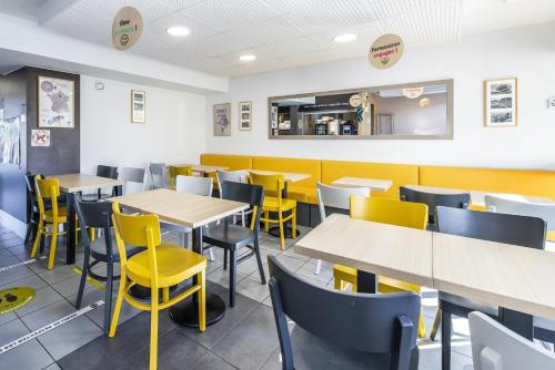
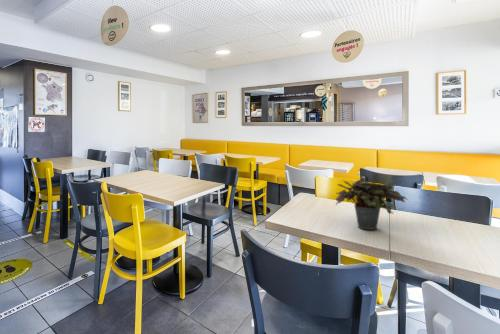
+ potted plant (368, 204)
